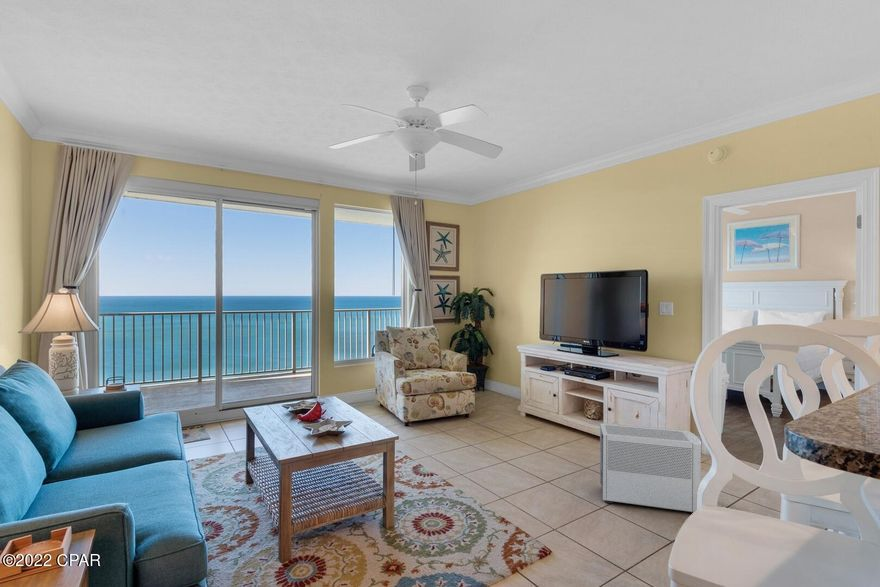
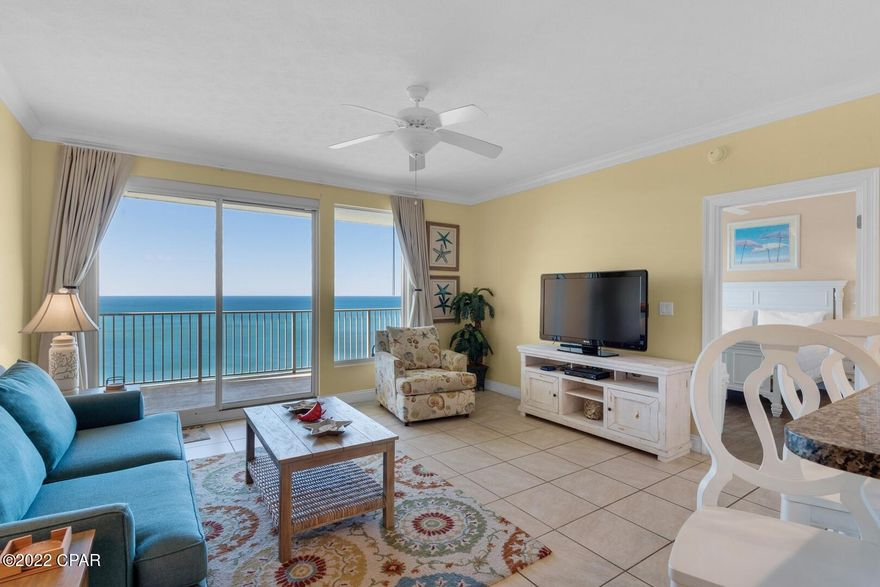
- air purifier (647, 466)
